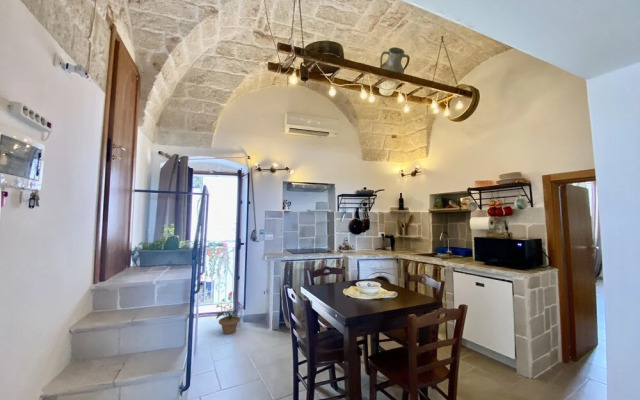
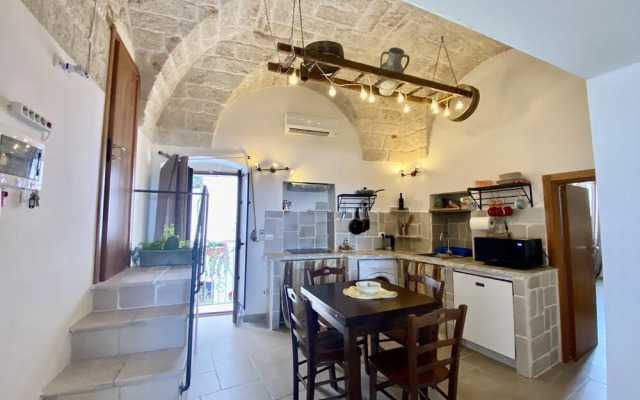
- potted plant (228, 314)
